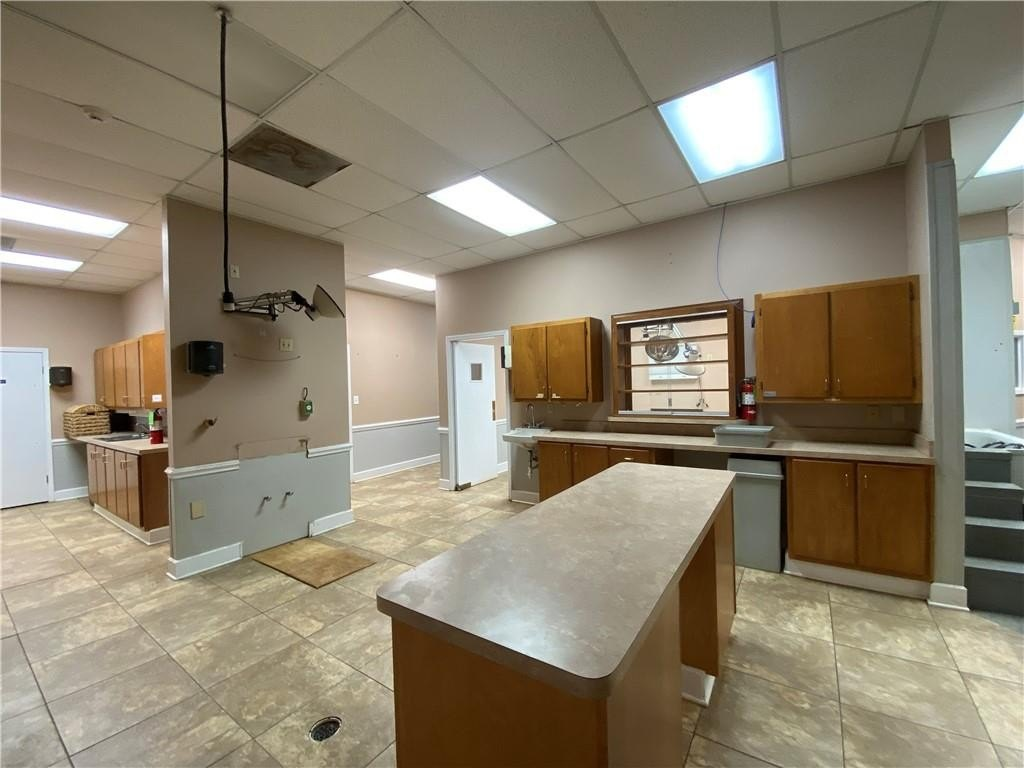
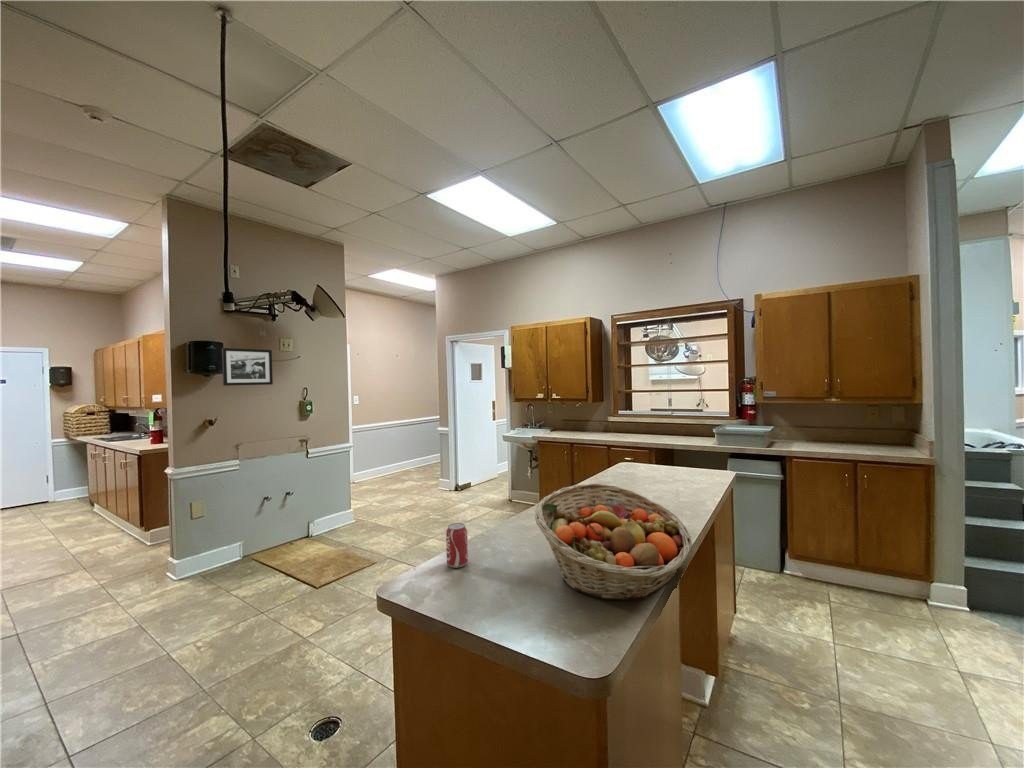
+ beverage can (456, 544)
+ fruit basket (612, 534)
+ picture frame (248, 367)
